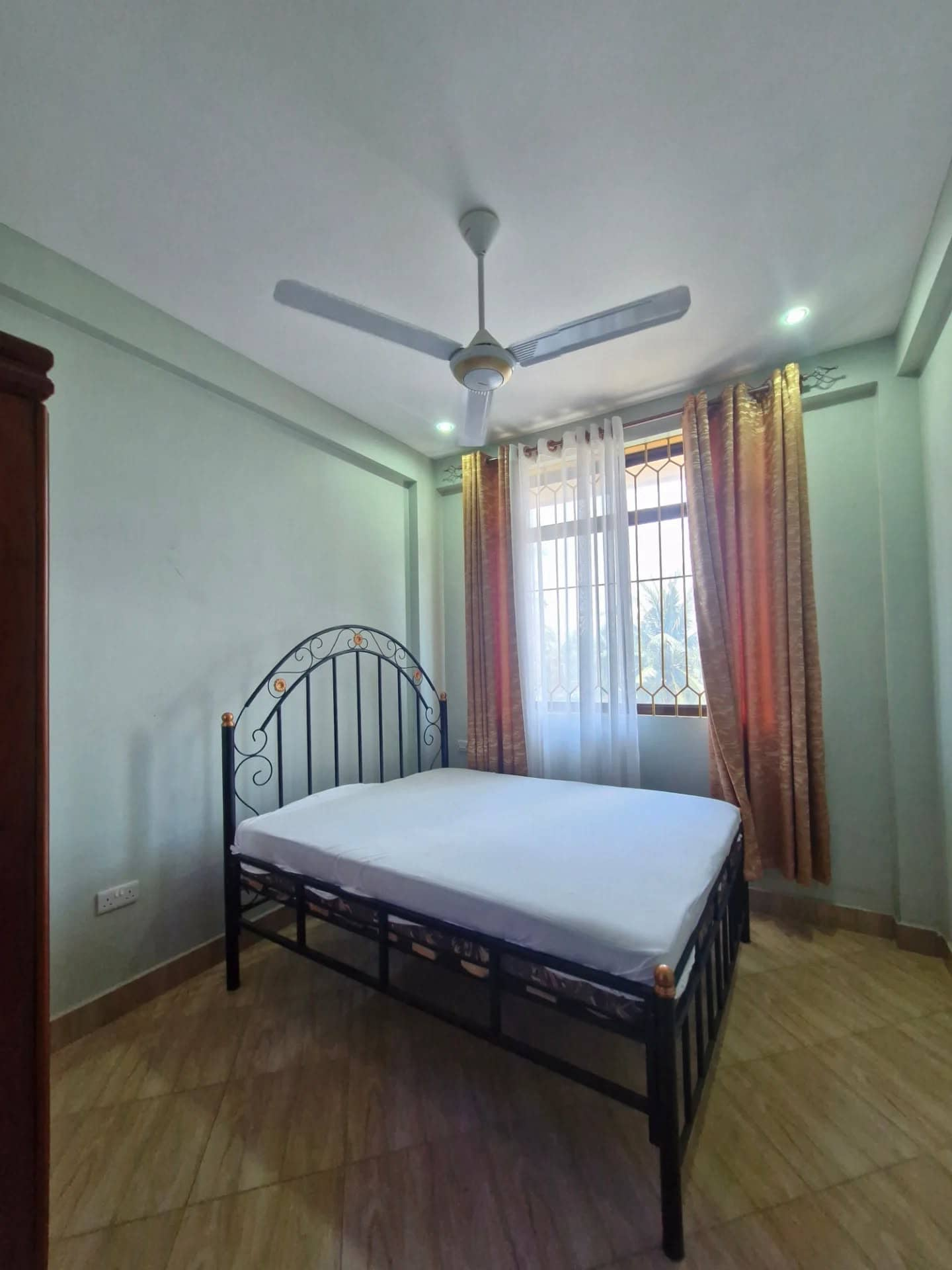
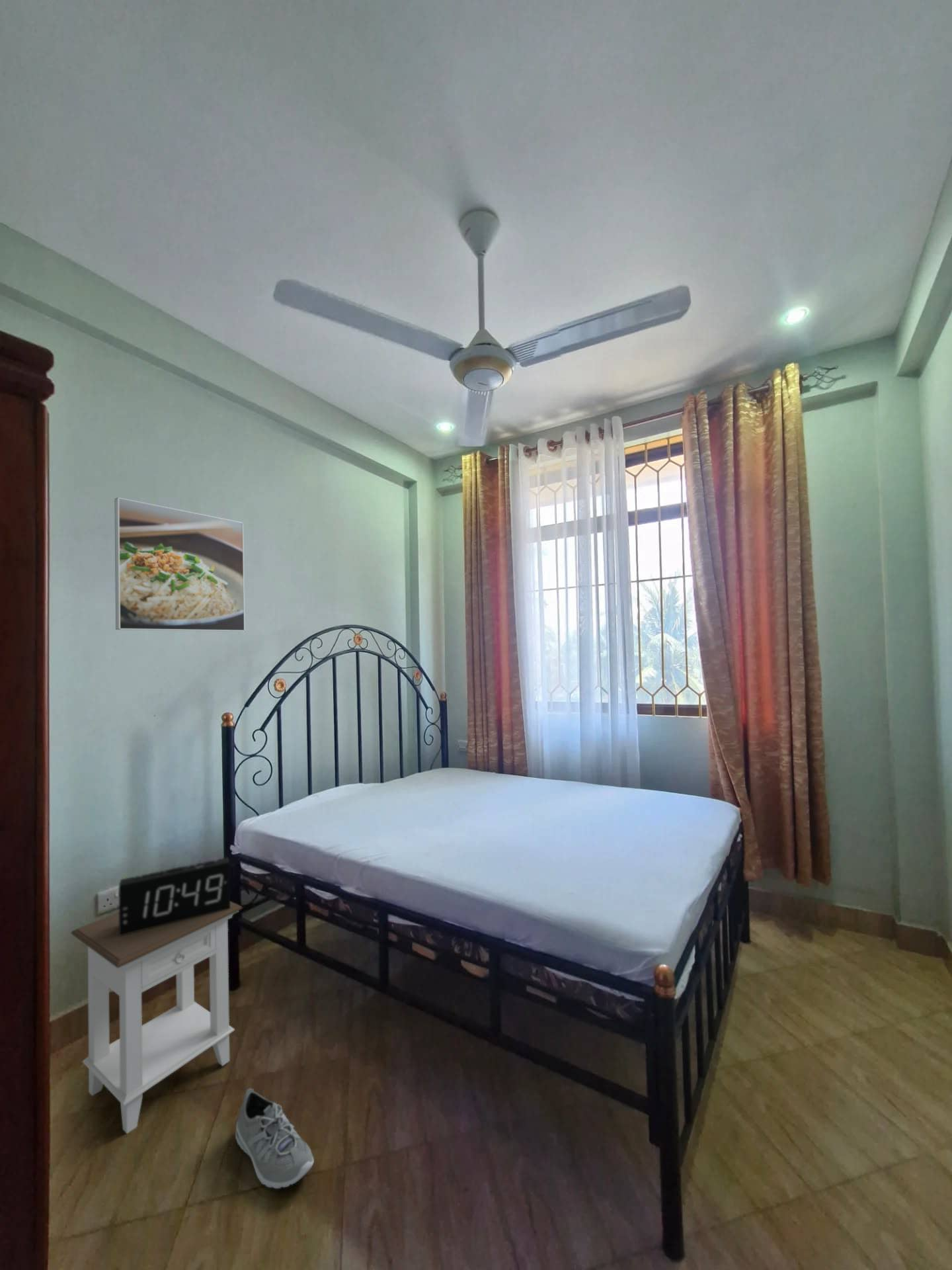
+ alarm clock (177, 891)
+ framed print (185, 571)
+ sneaker (269, 1135)
+ nightstand (155, 985)
